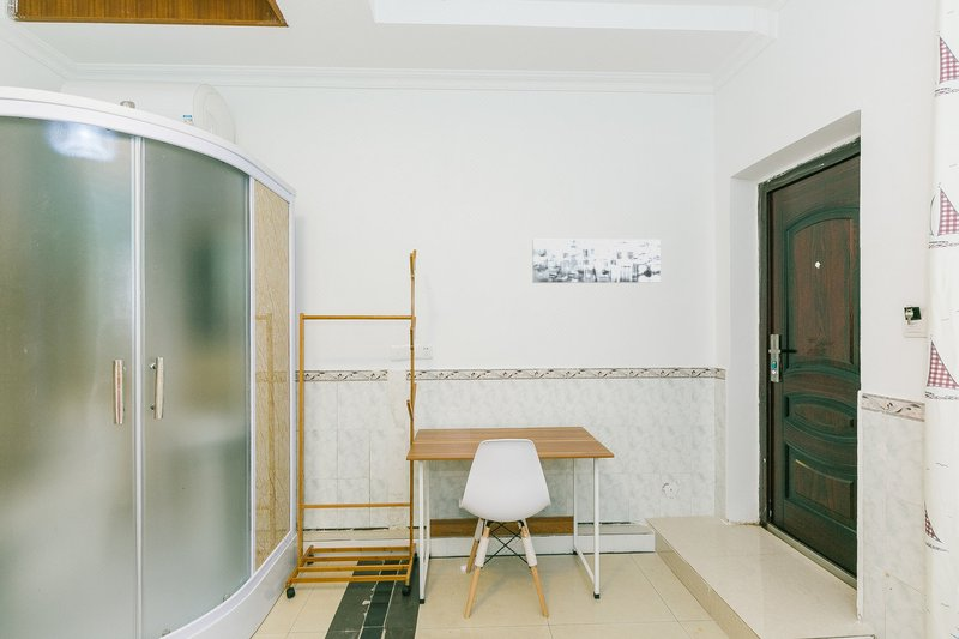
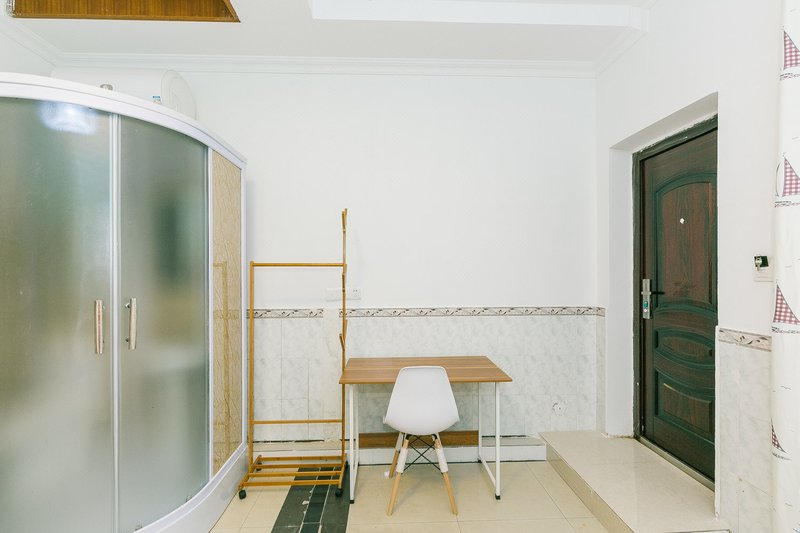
- wall art (596, 260)
